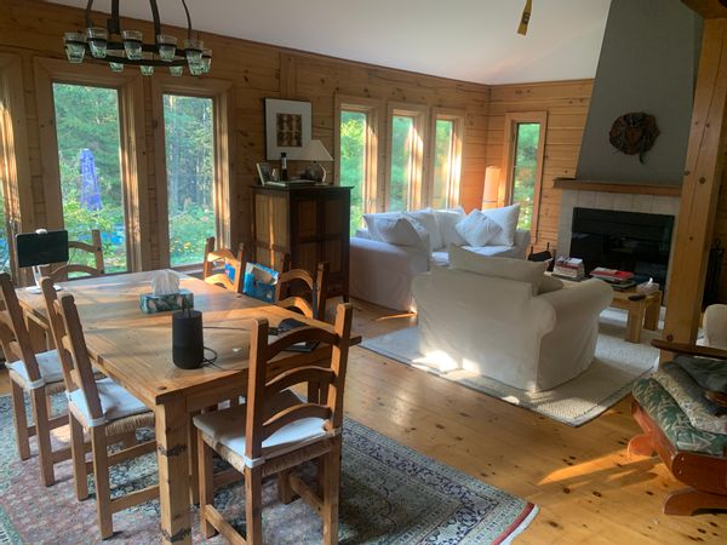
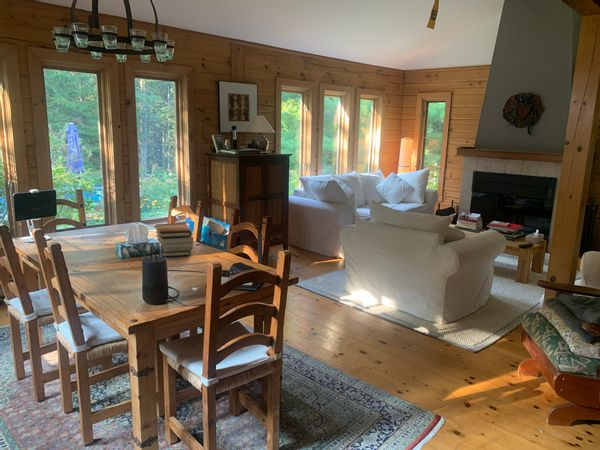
+ book stack (174, 239)
